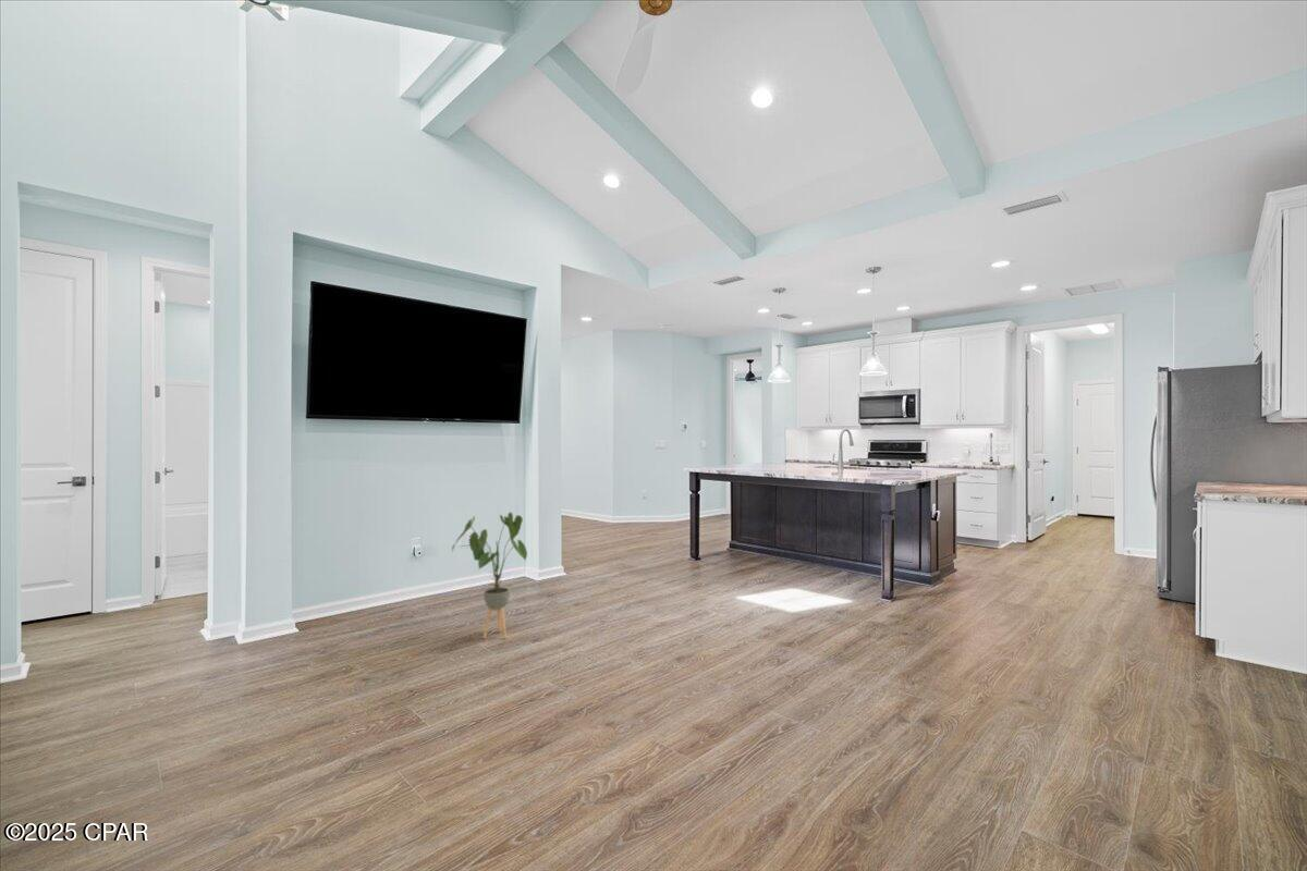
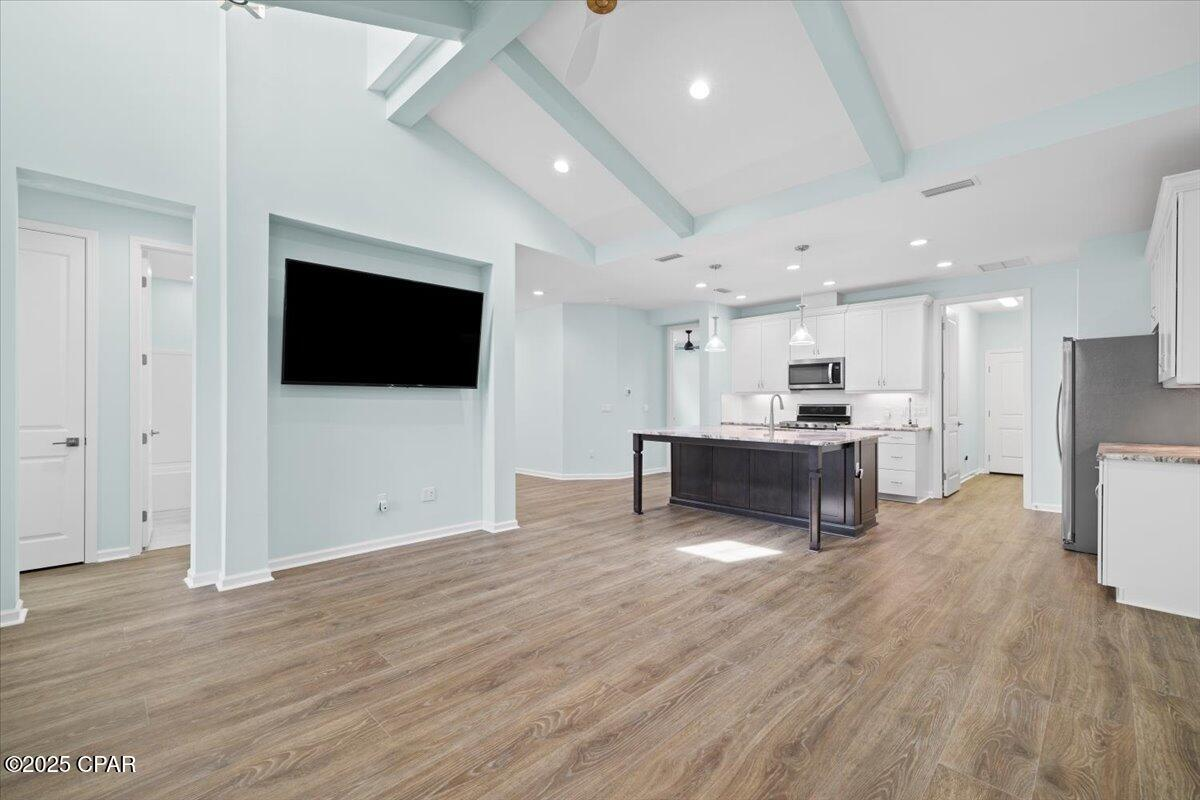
- house plant (492, 573)
